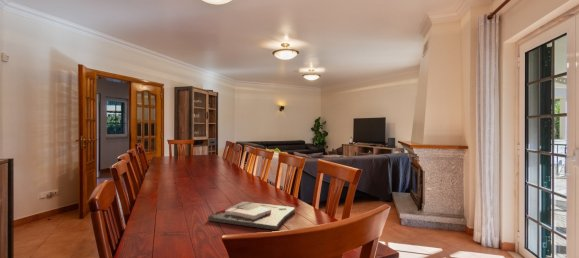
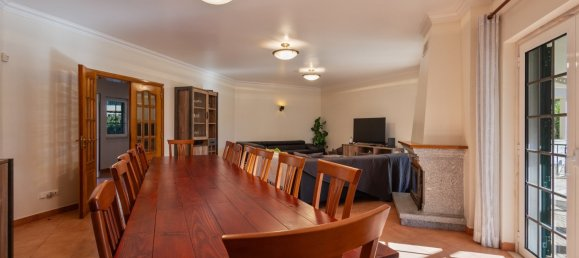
- board game (253, 212)
